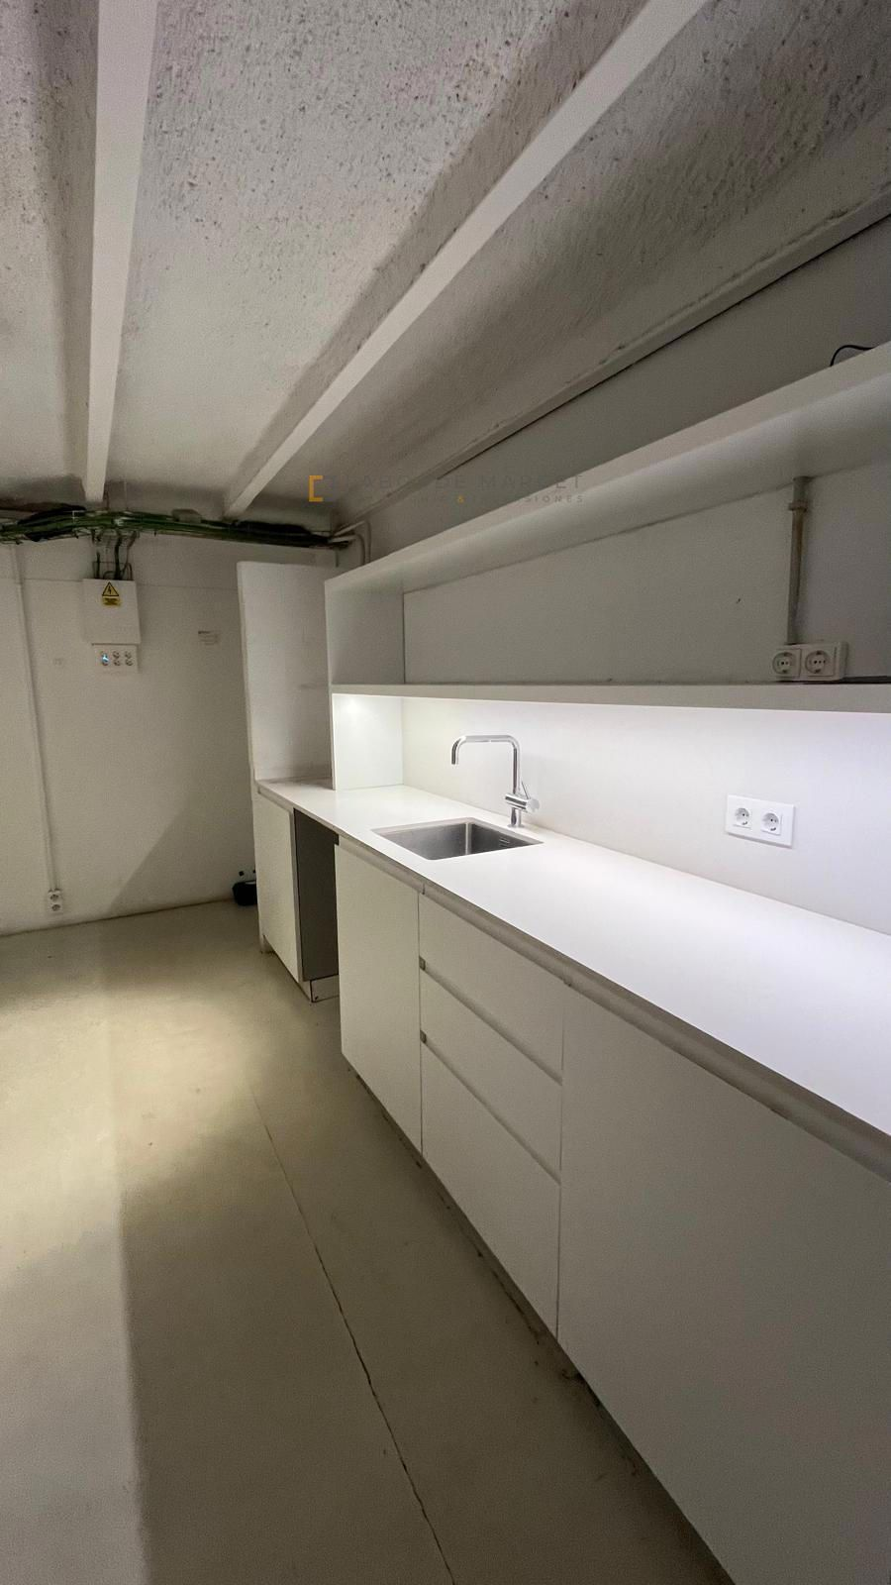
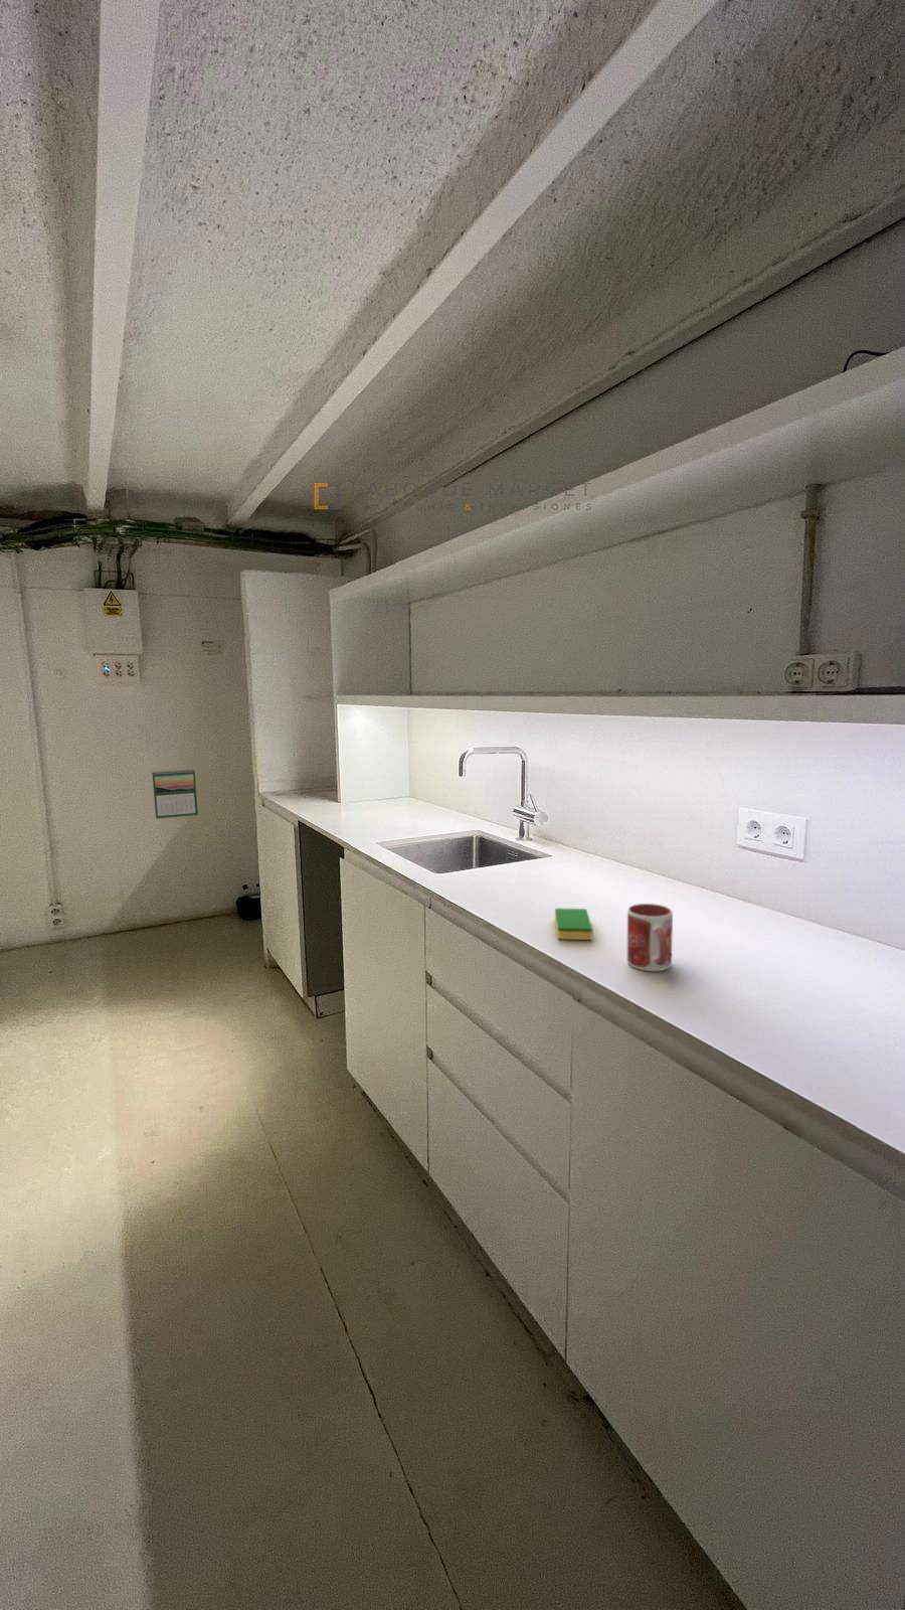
+ calendar (175, 793)
+ dish sponge (572, 922)
+ mug (651, 940)
